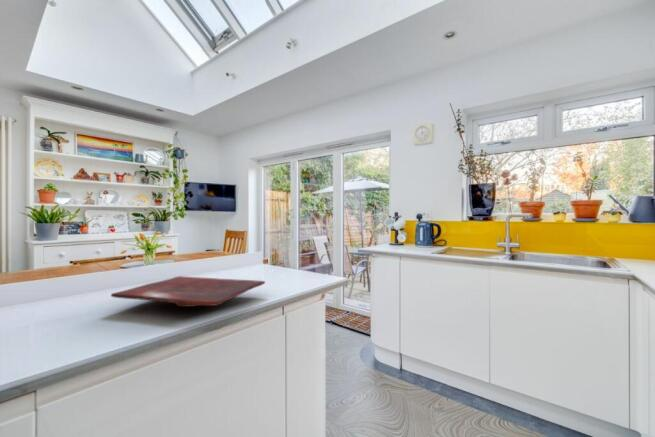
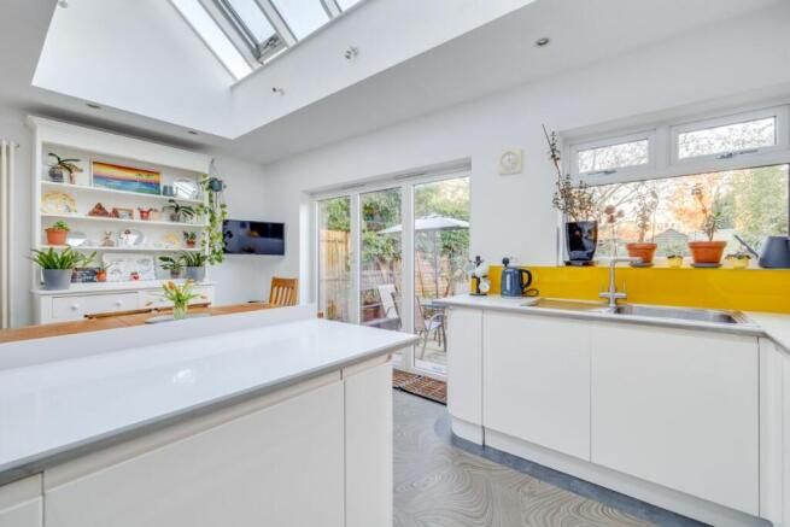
- cutting board (194, 294)
